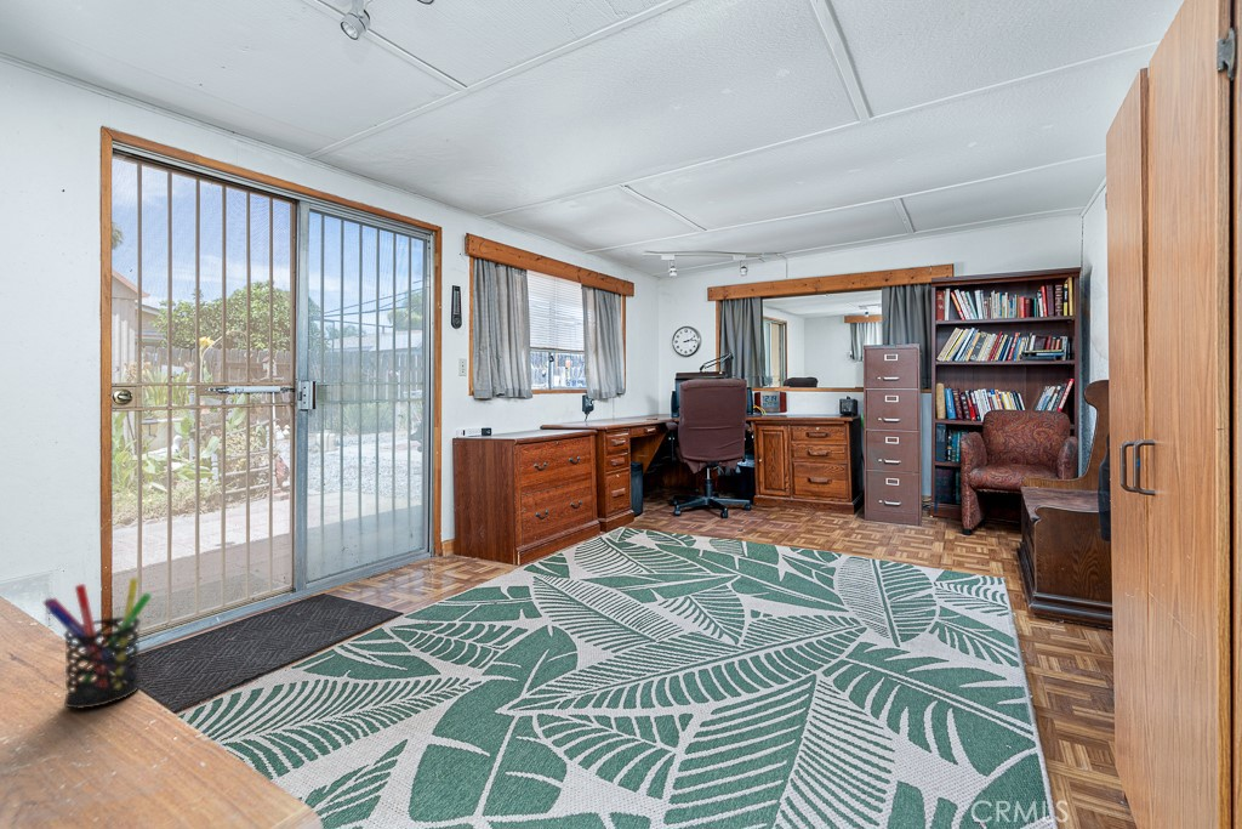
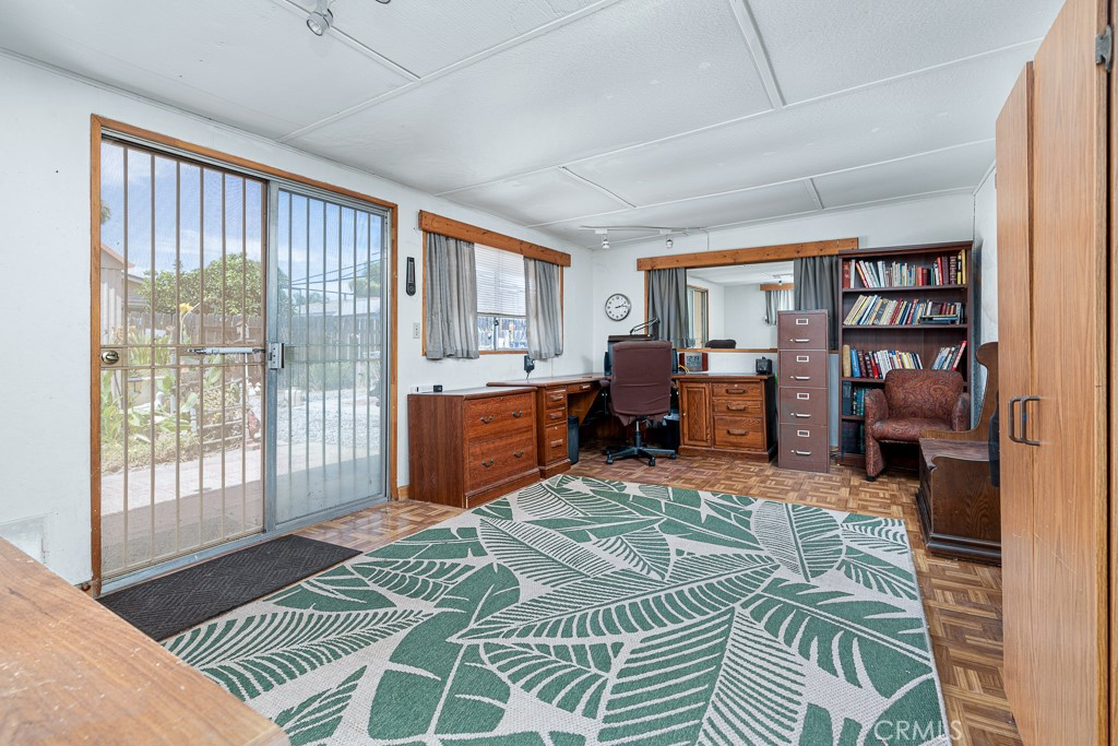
- pen holder (108, 636)
